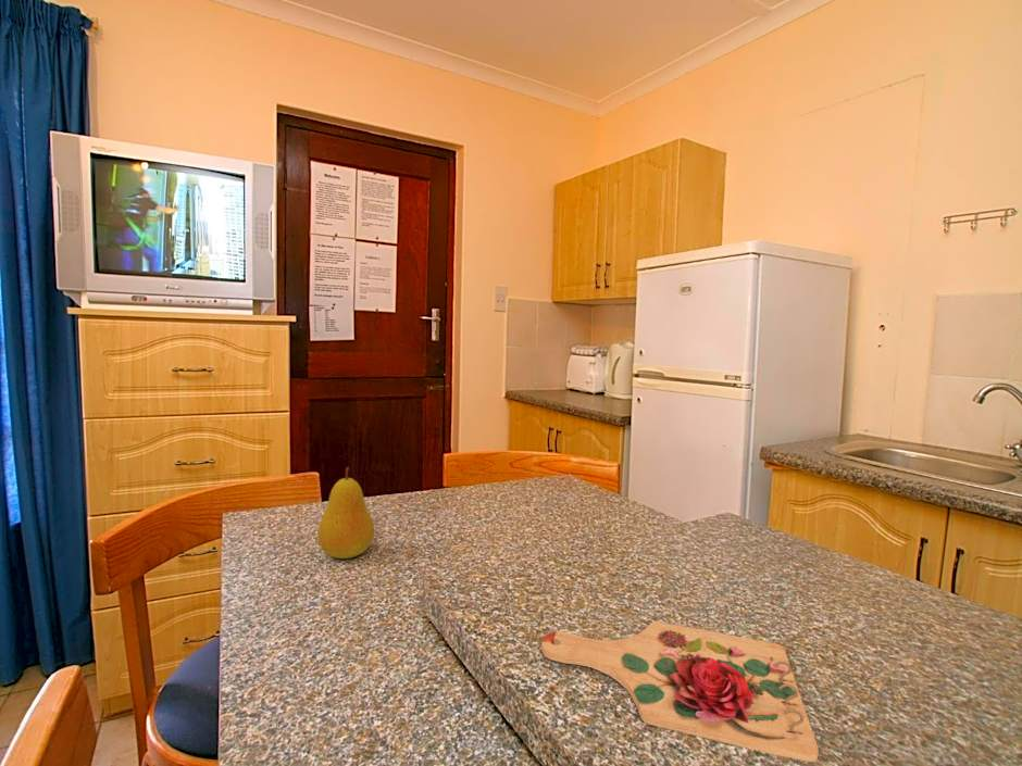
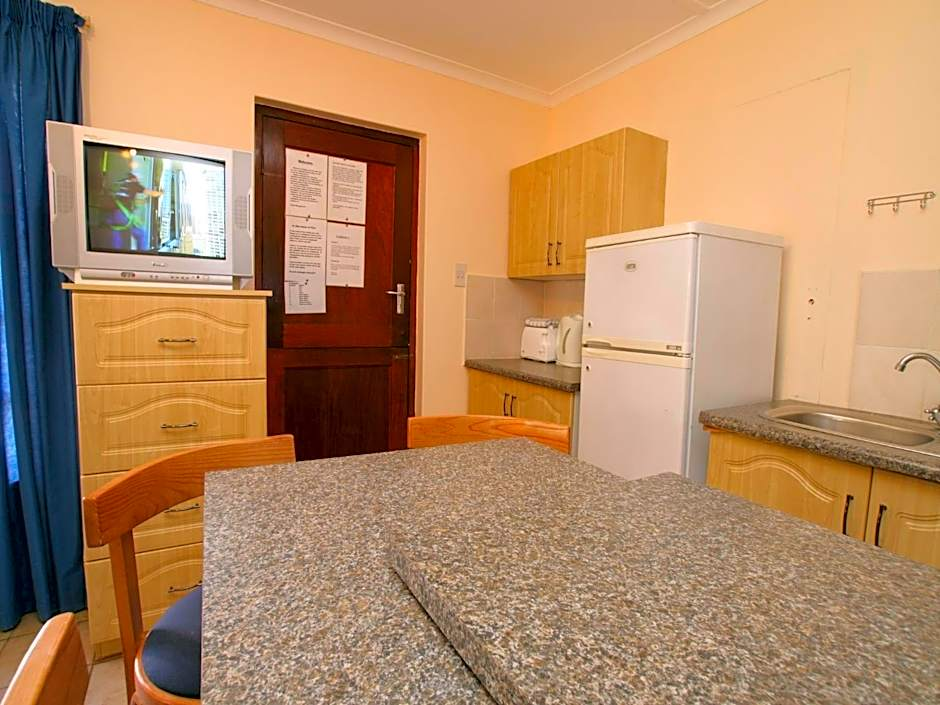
- cutting board (661, 657)
- fruit (346, 511)
